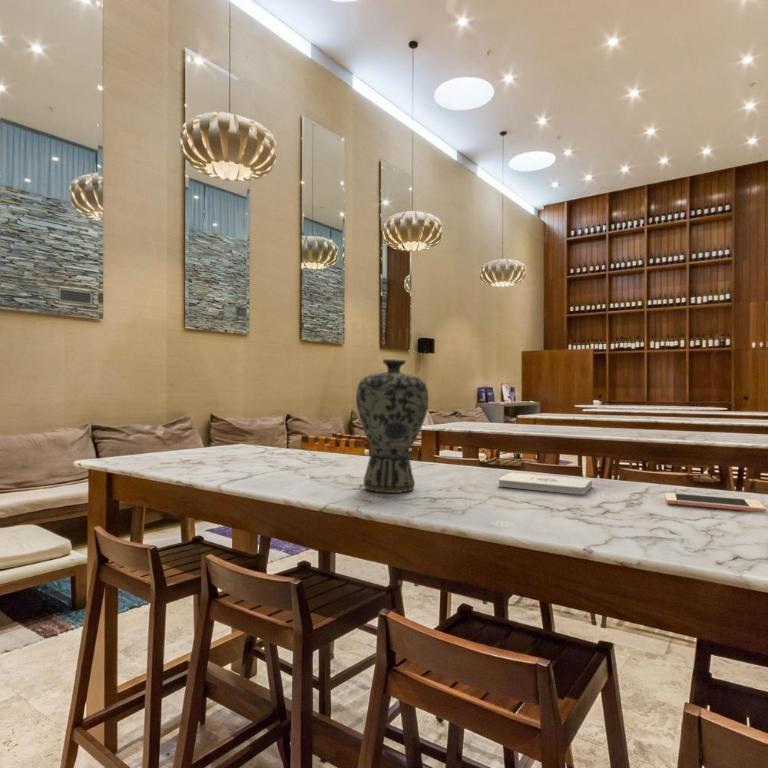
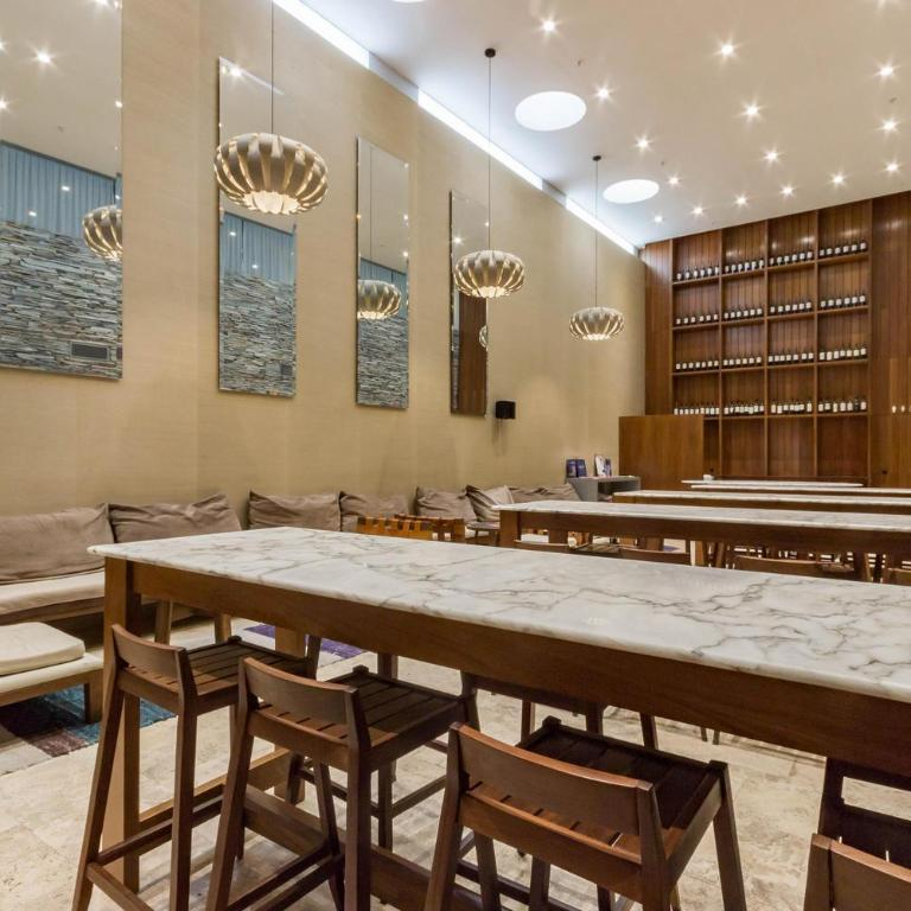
- vase (392, 423)
- cell phone (712, 501)
- notepad (544, 482)
